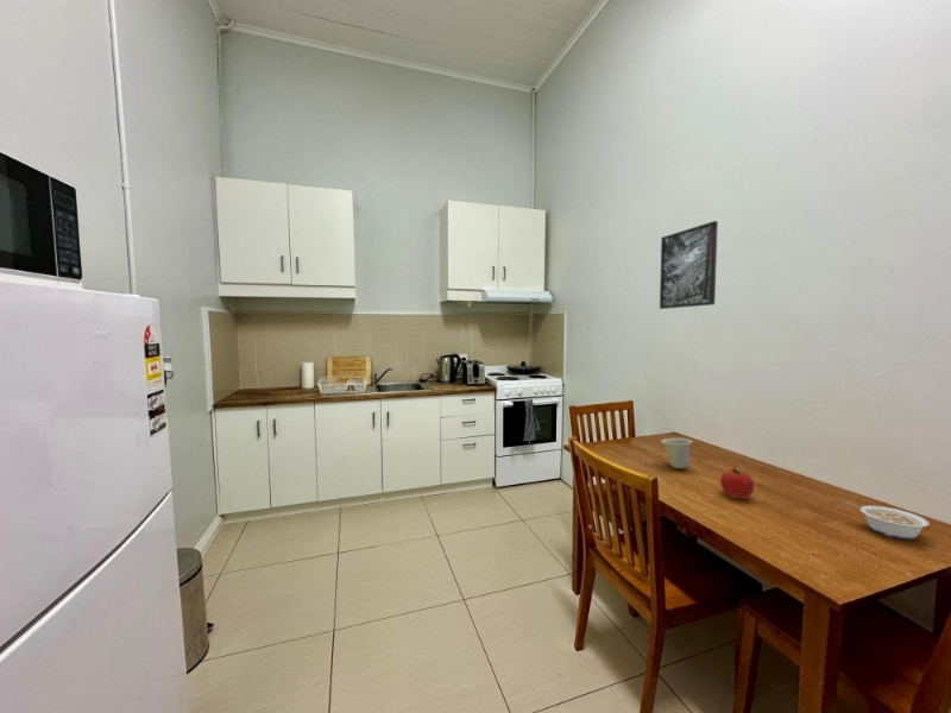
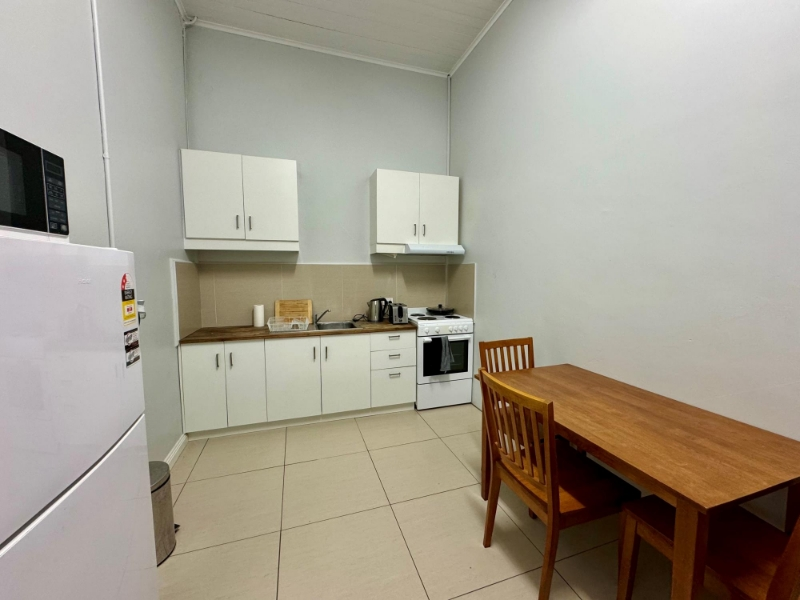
- legume (890, 522)
- apple (737, 481)
- cup (675, 453)
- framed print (686, 269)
